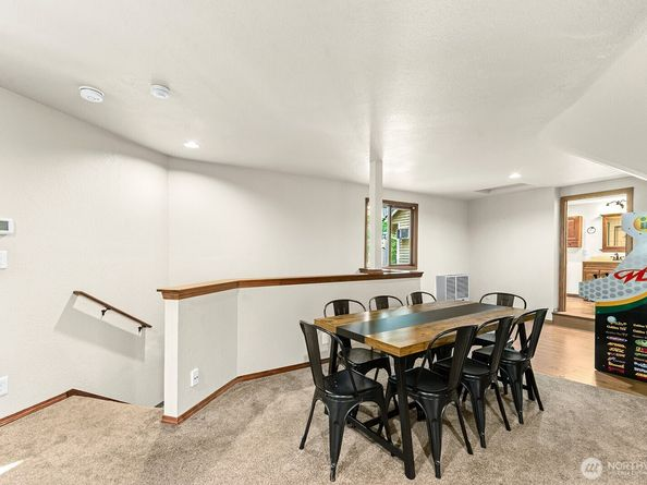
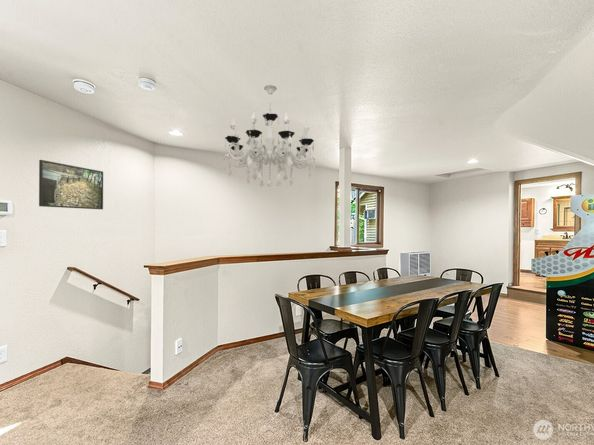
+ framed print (74, 187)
+ chandelier (270, 137)
